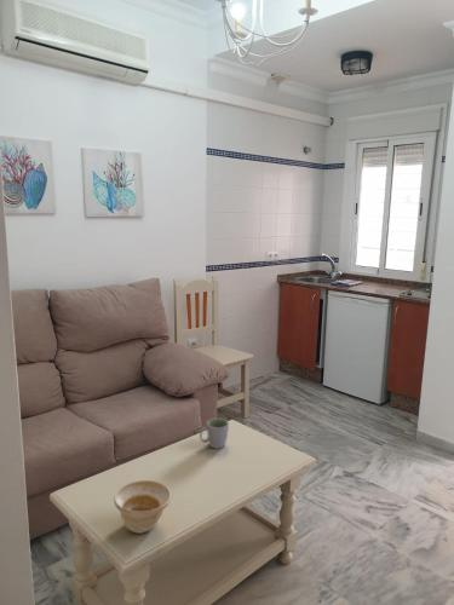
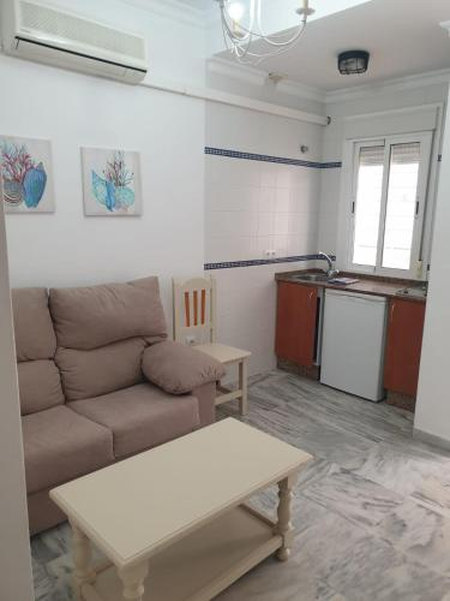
- mug (213, 434)
- bowl (143, 509)
